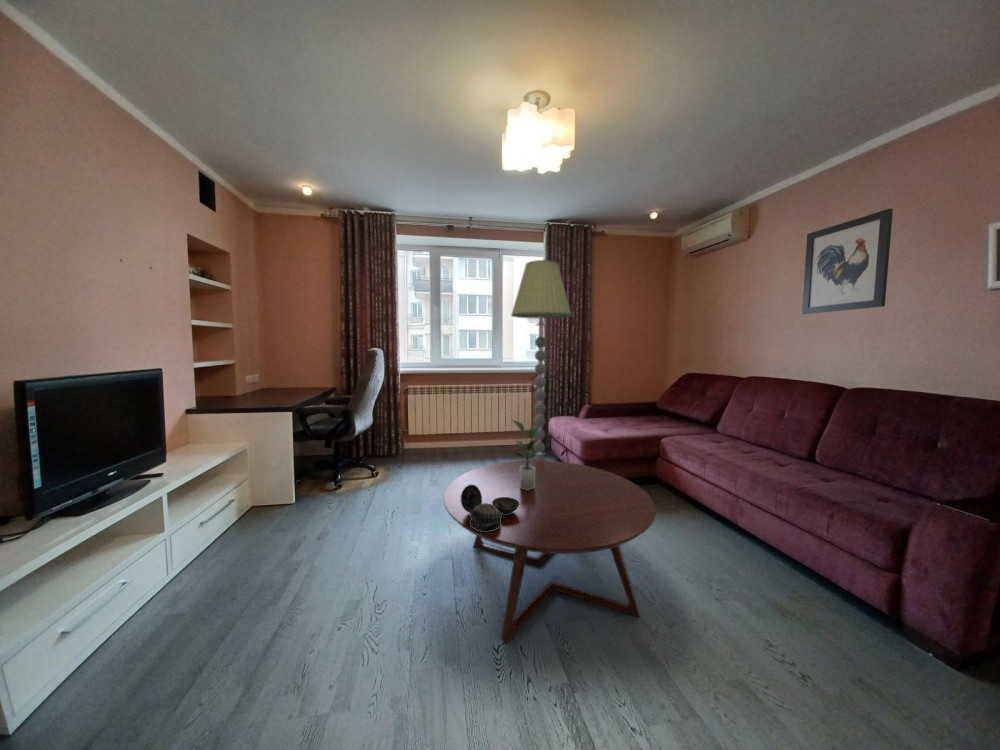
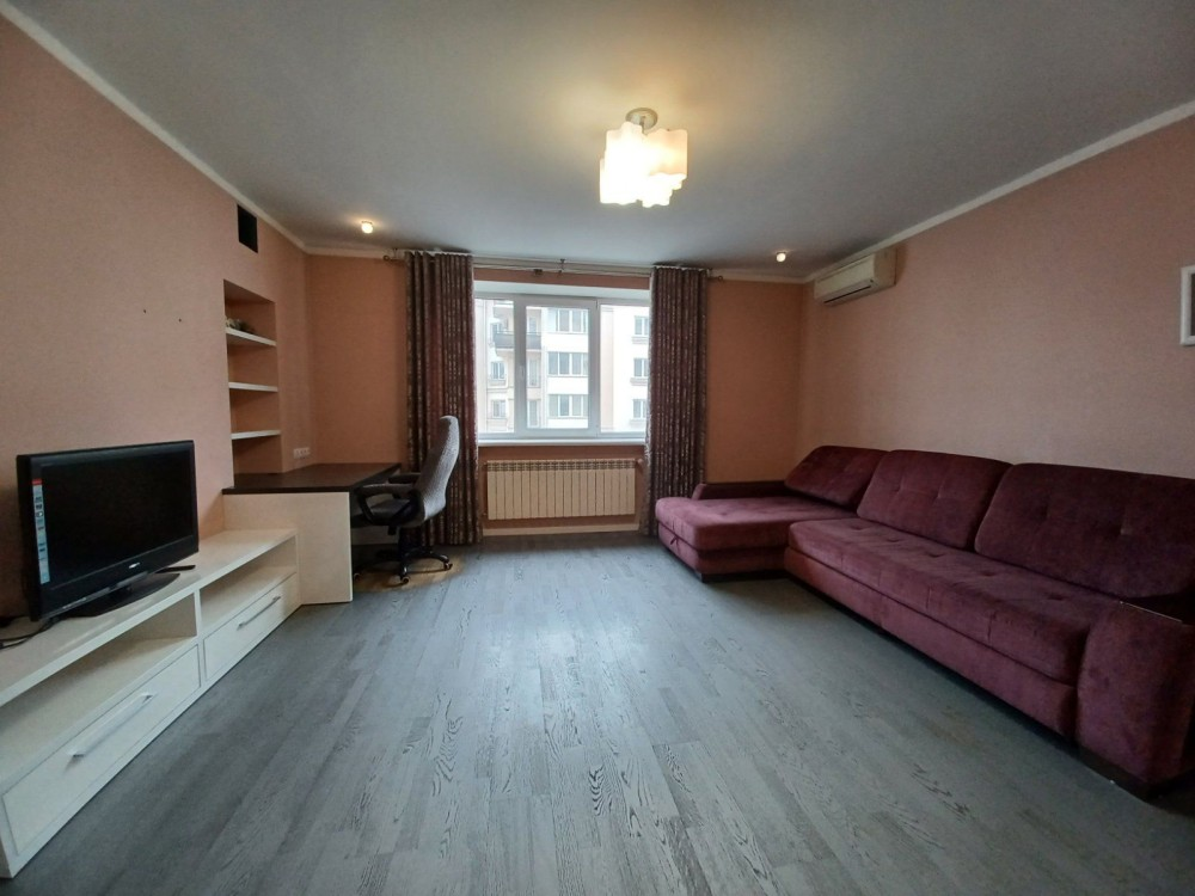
- floor lamp (540, 374)
- potted plant (528, 453)
- wall art (842, 267)
- decorative bowl (488, 503)
- coffee table (545, 533)
